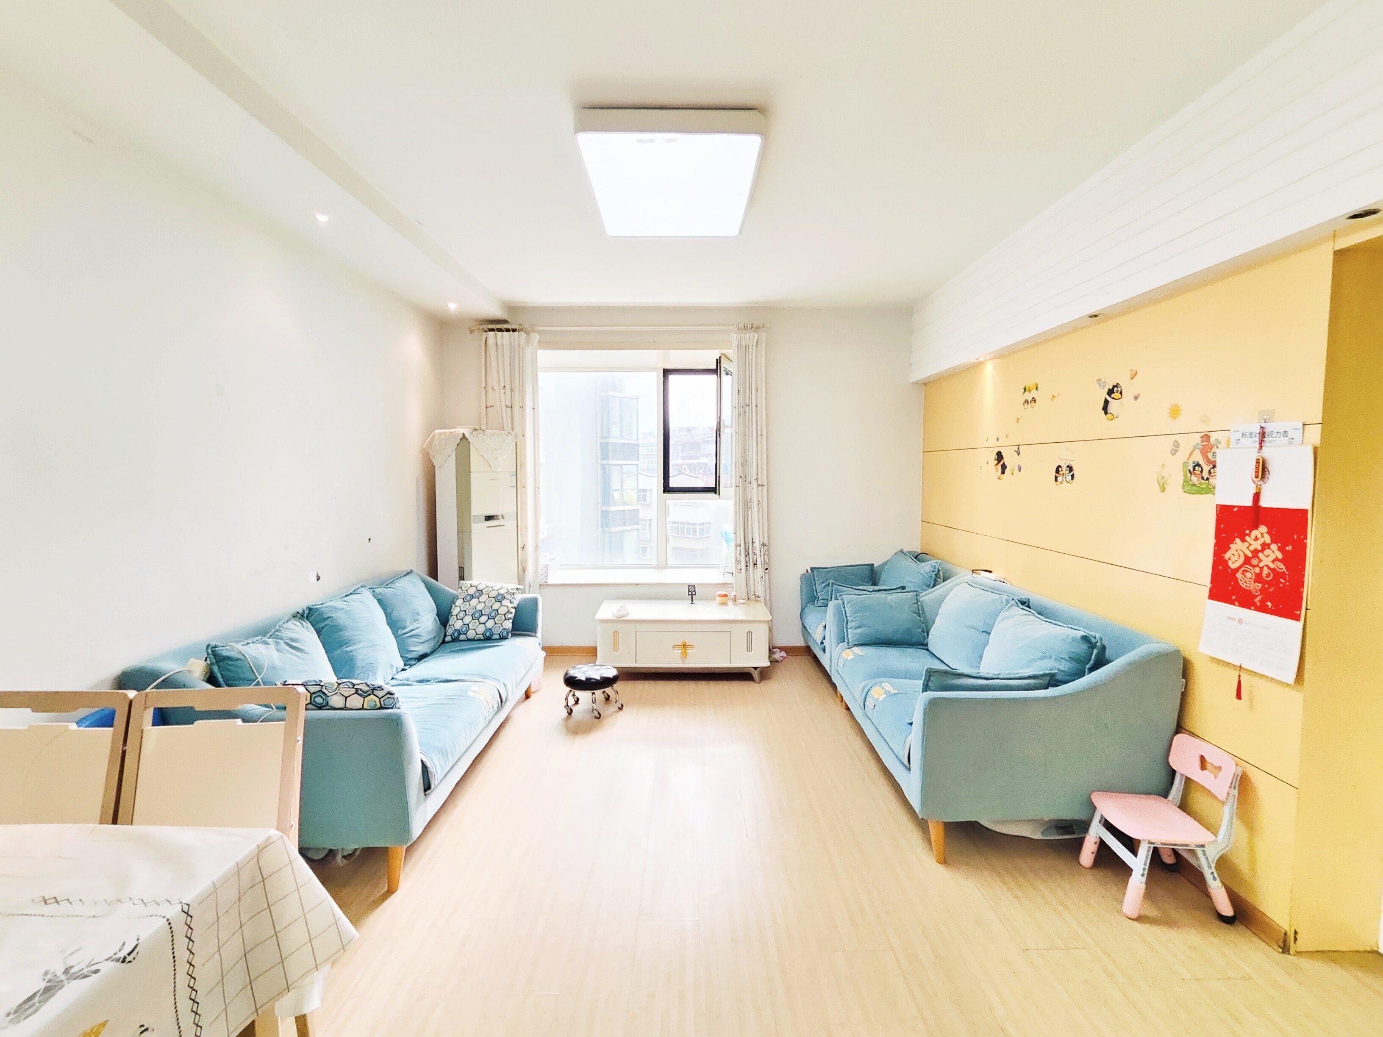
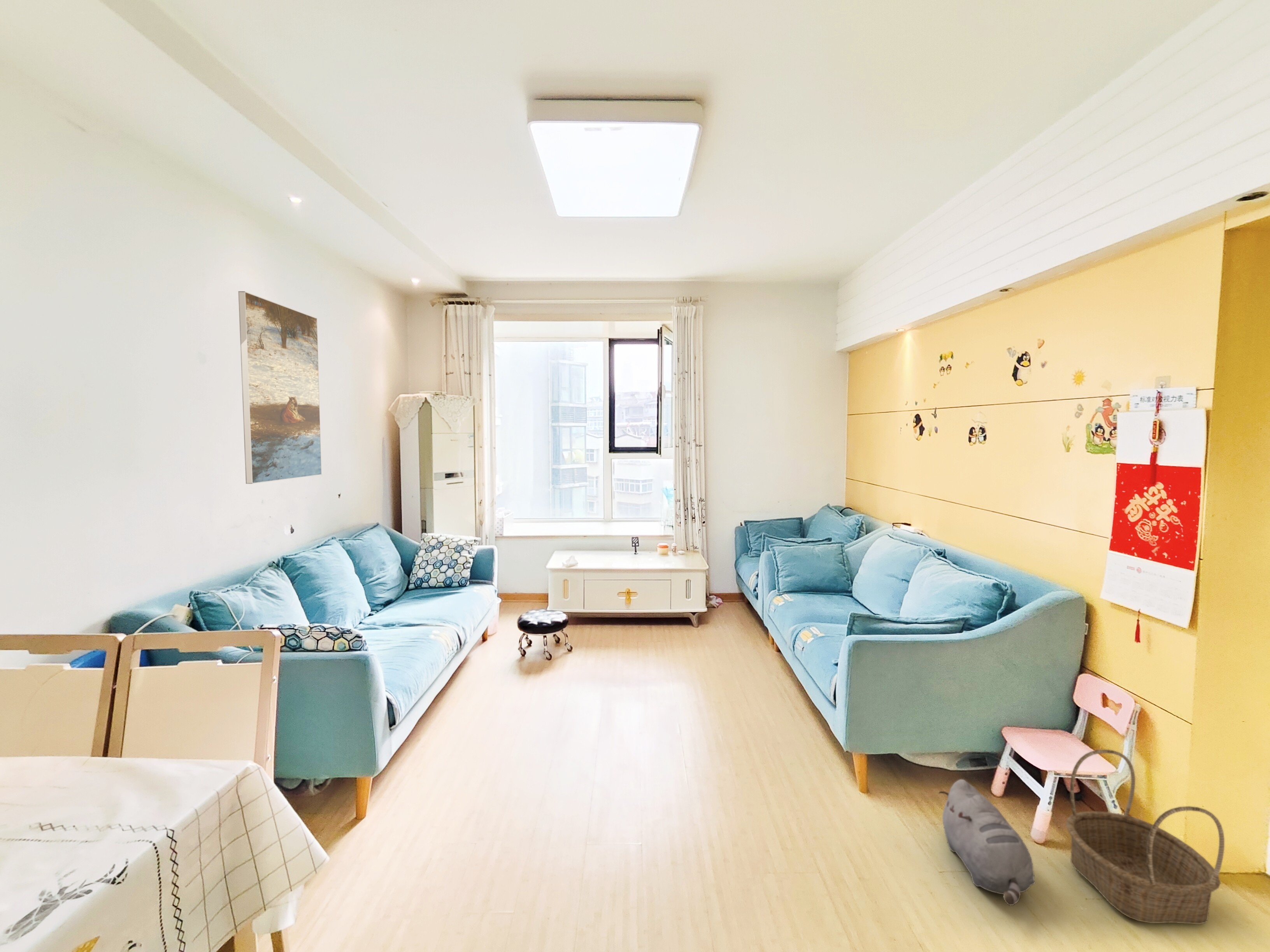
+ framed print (284, 393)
+ basket (1138, 834)
+ plush toy (990, 842)
